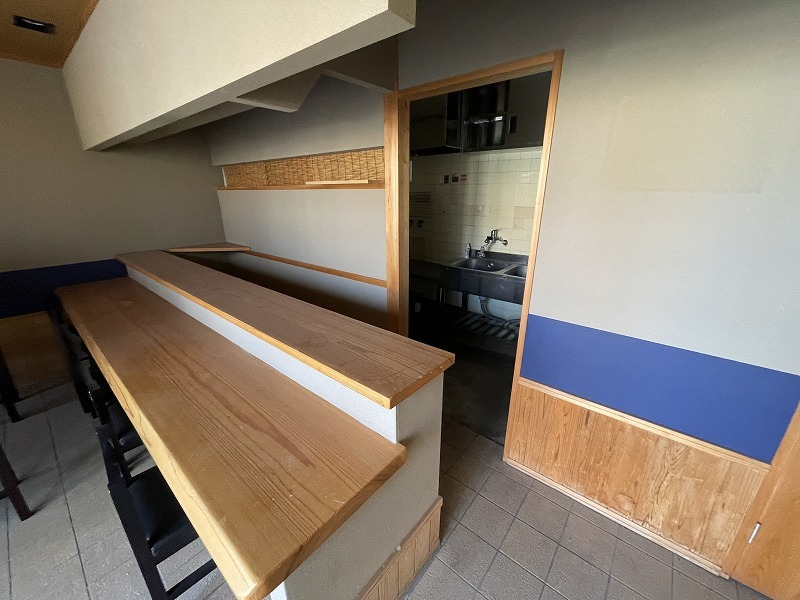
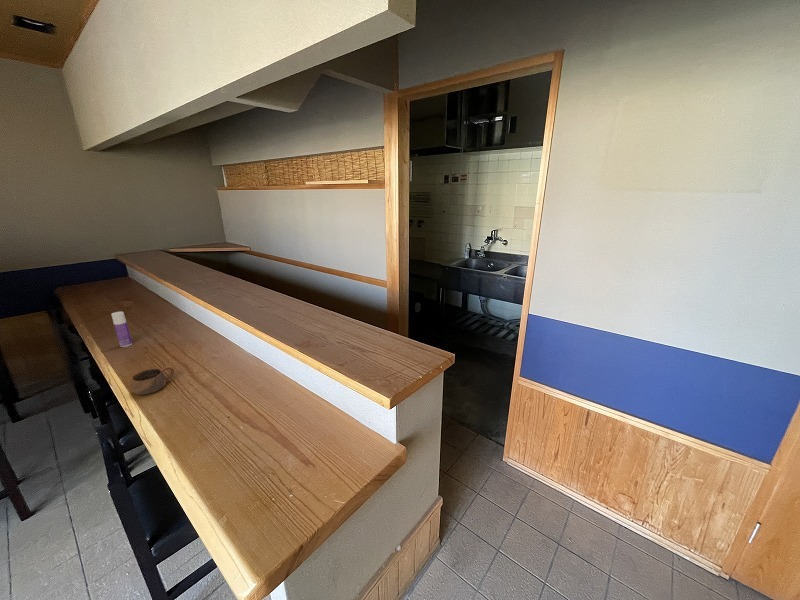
+ cup (153, 379)
+ bottle (121, 329)
